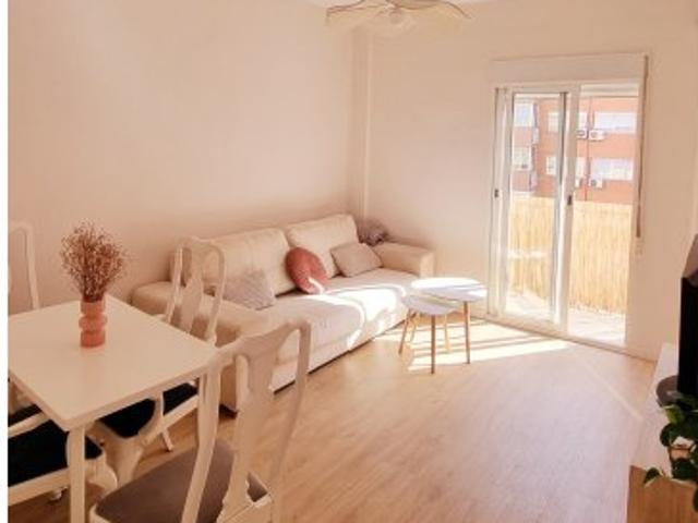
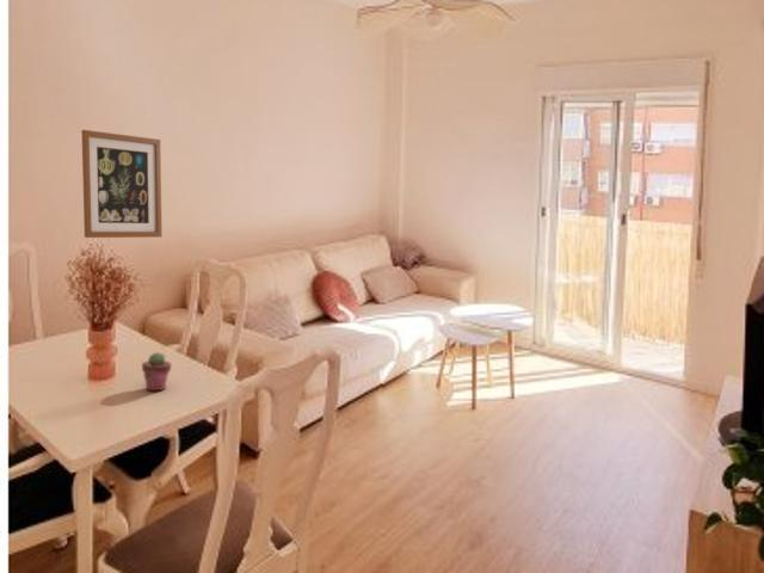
+ potted succulent (156, 370)
+ wall art (123, 186)
